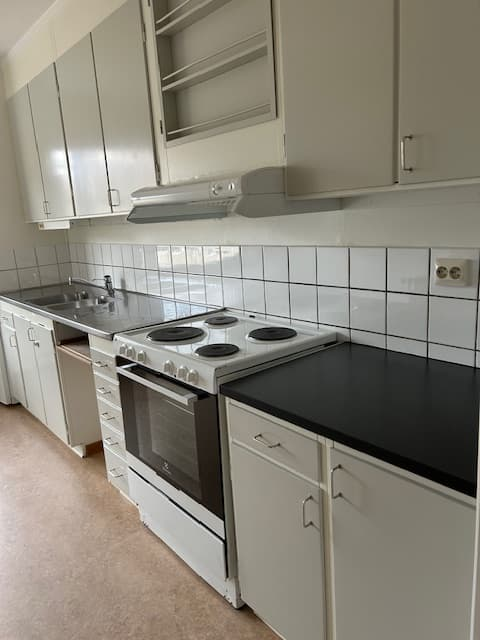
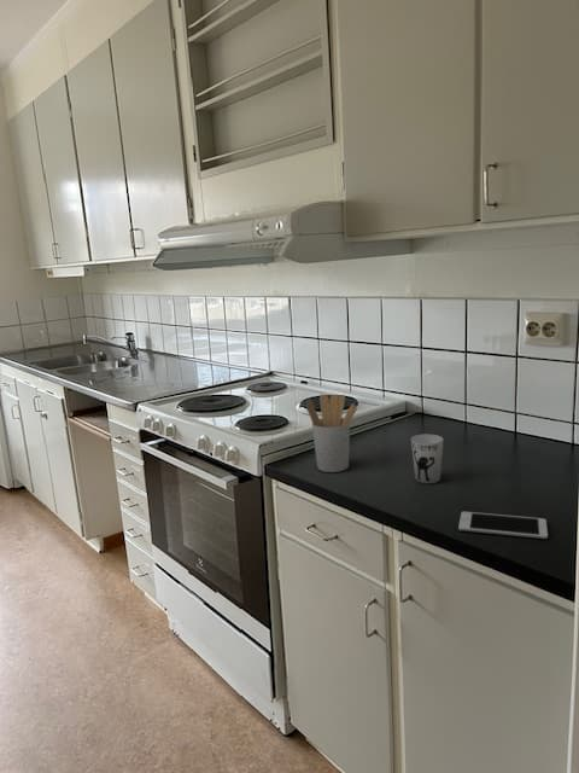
+ utensil holder (332, 430)
+ cup (427, 459)
+ cell phone (502, 524)
